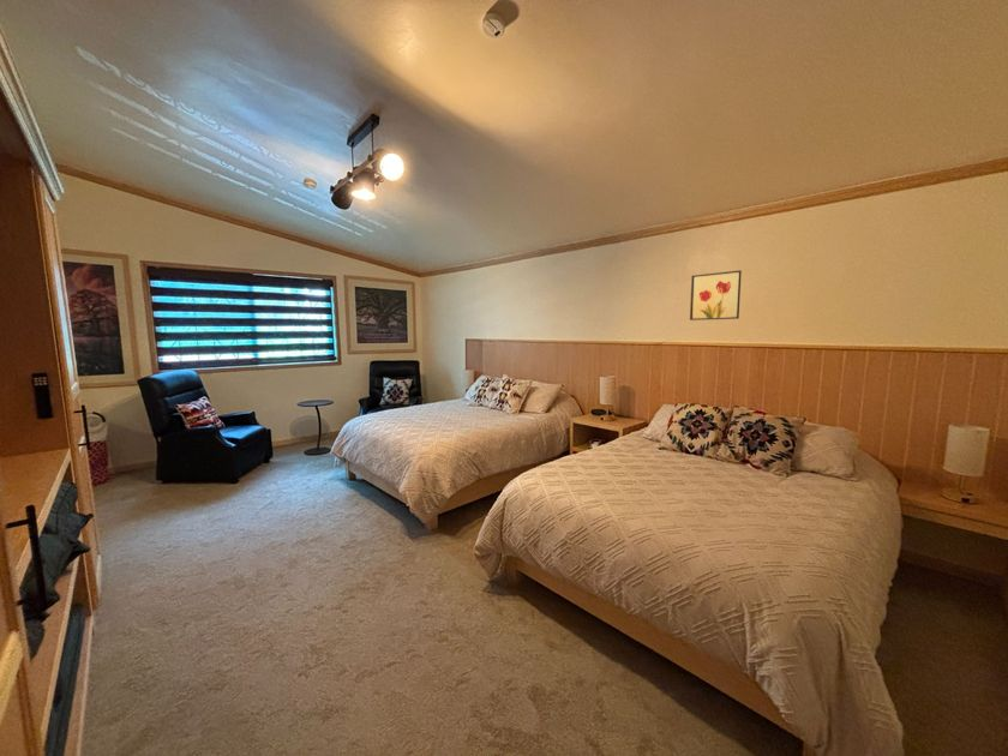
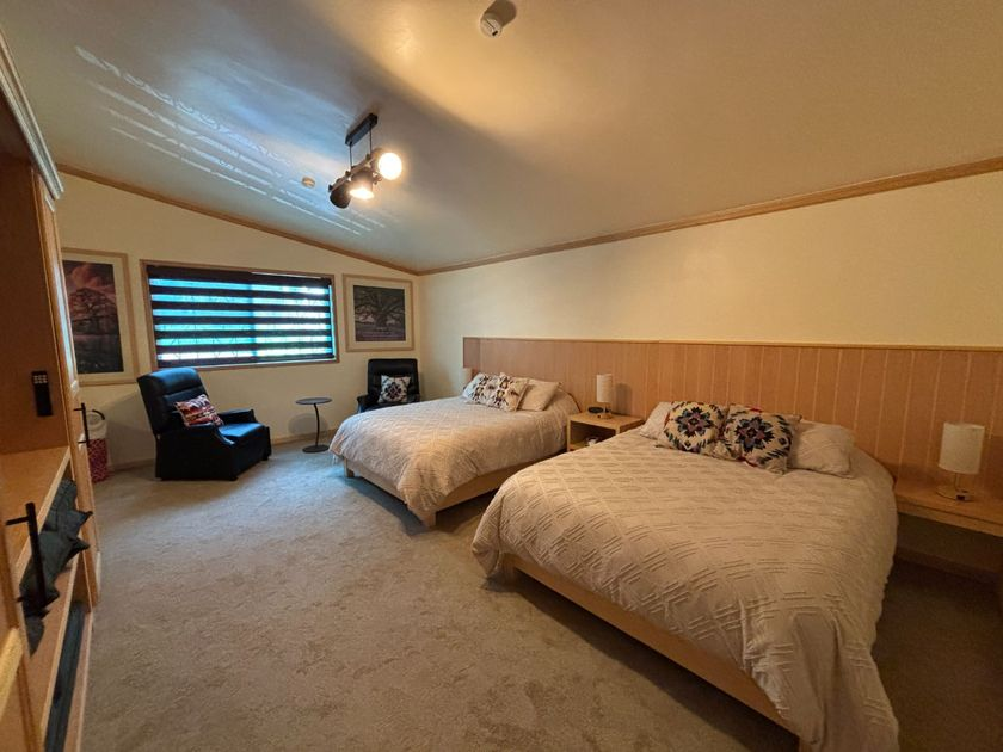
- wall art (714, 296)
